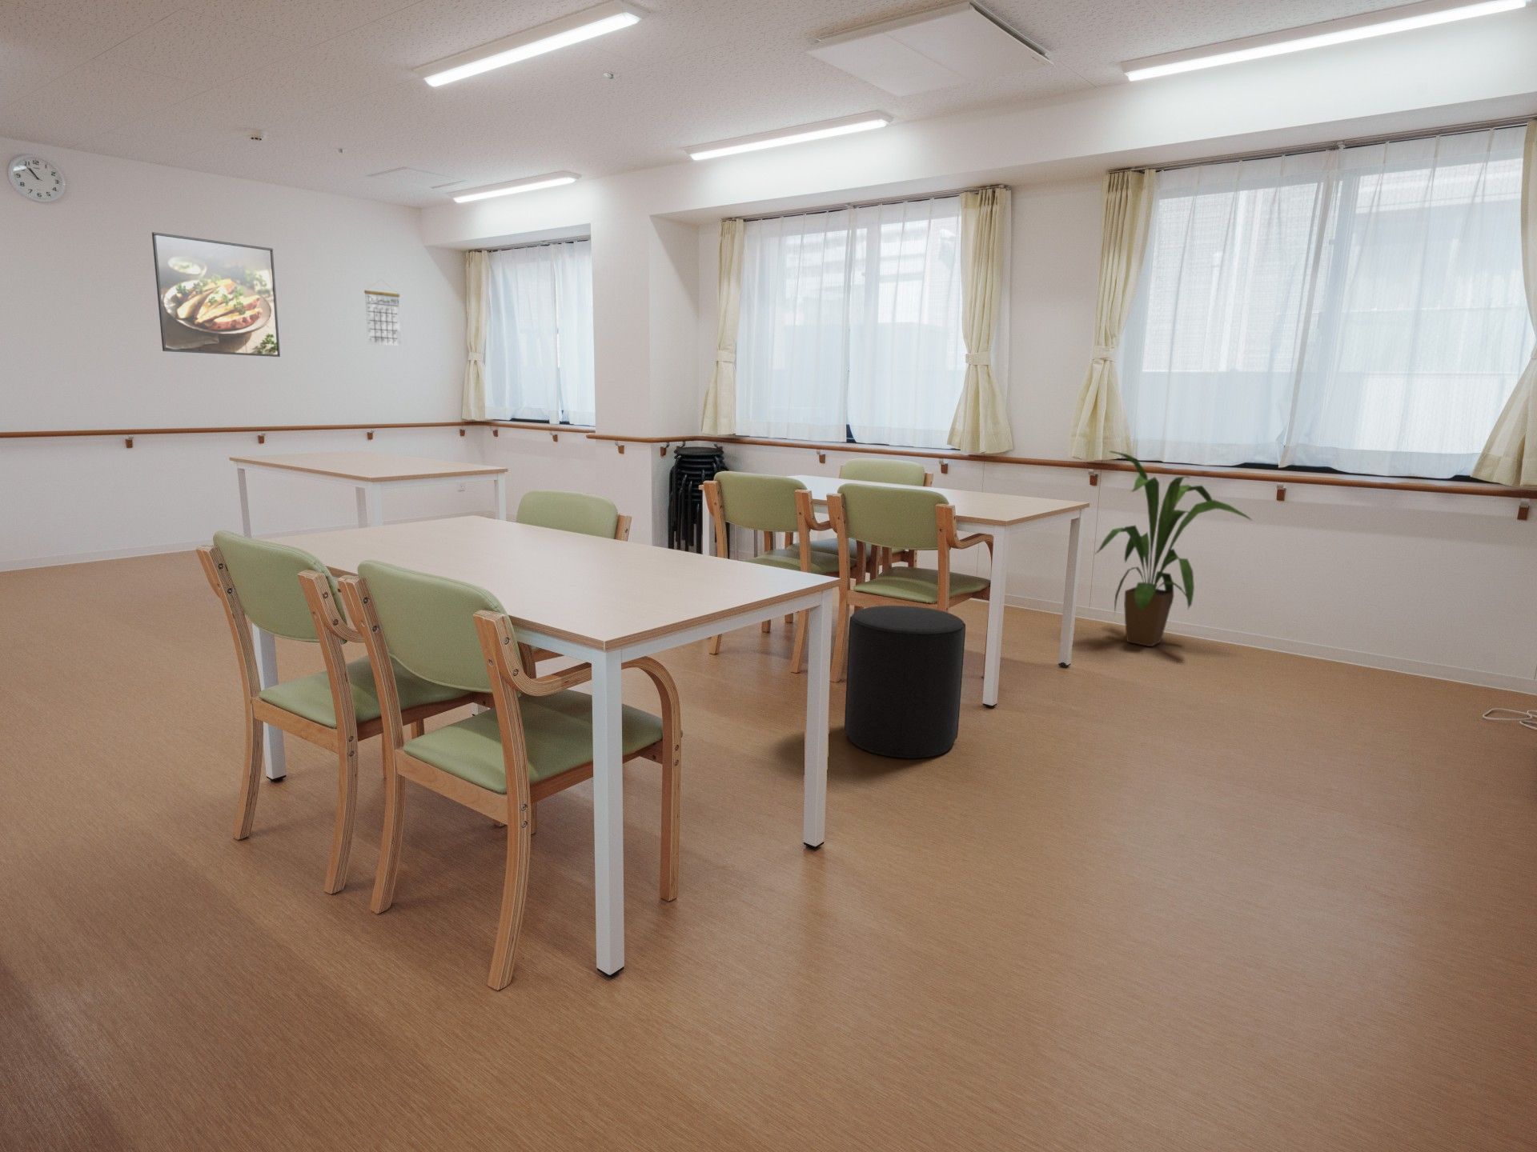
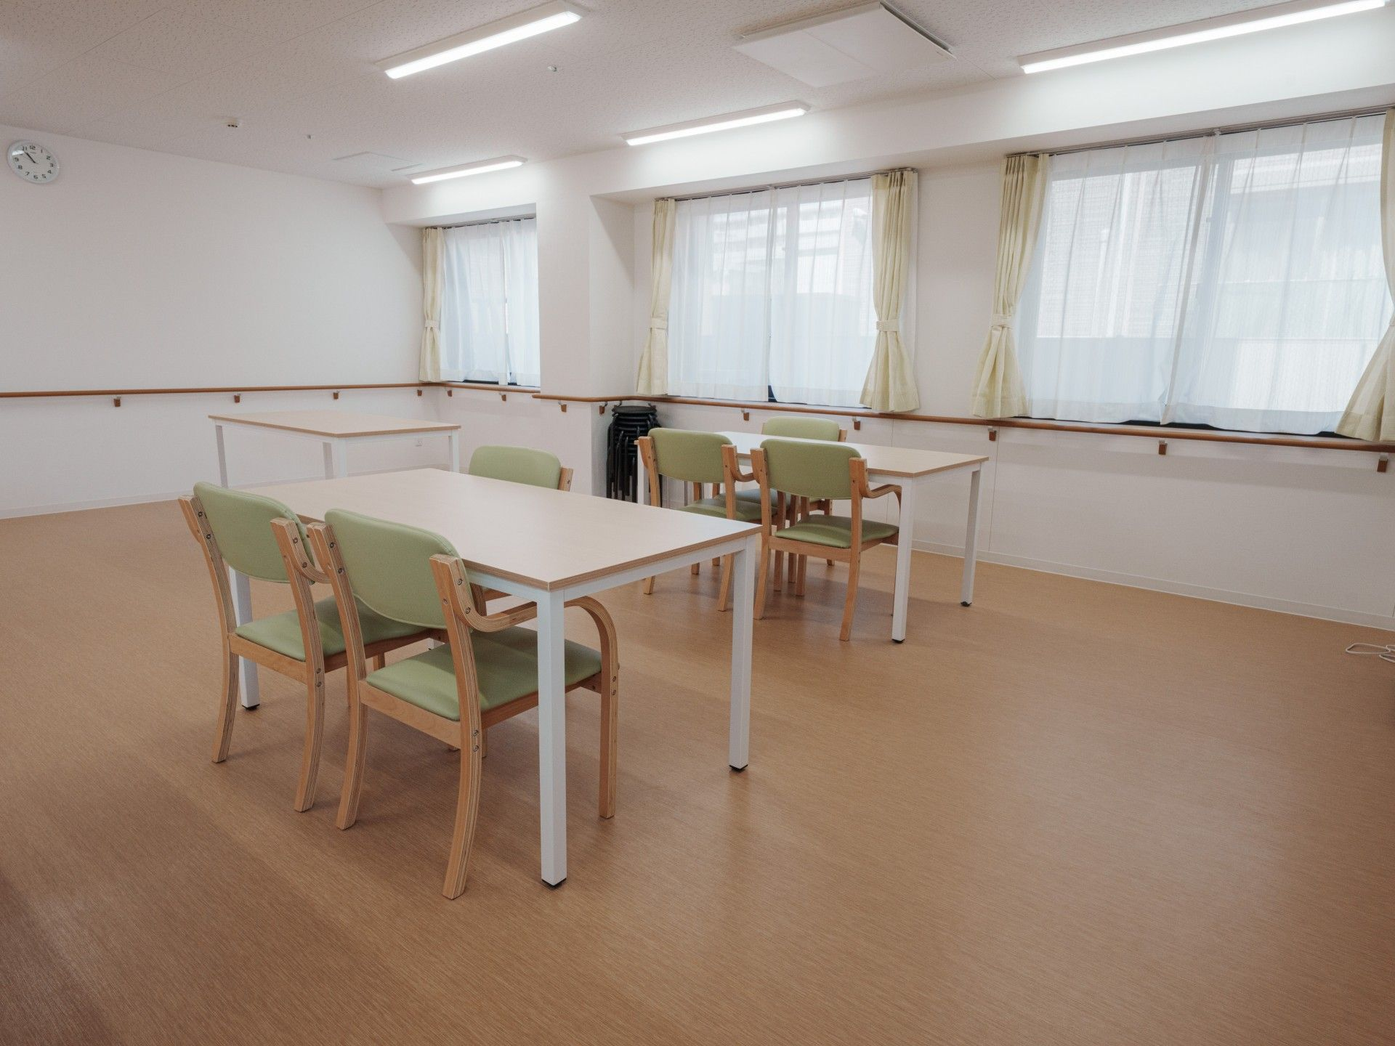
- house plant (1169, 552)
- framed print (219, 298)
- calendar (382, 312)
- stool (904, 676)
